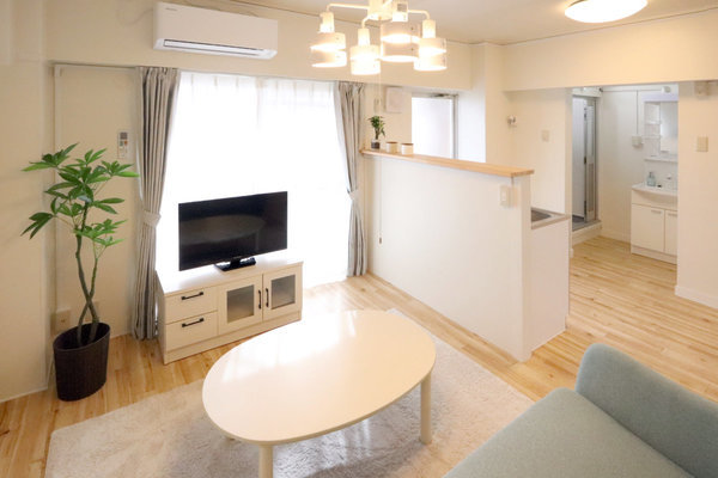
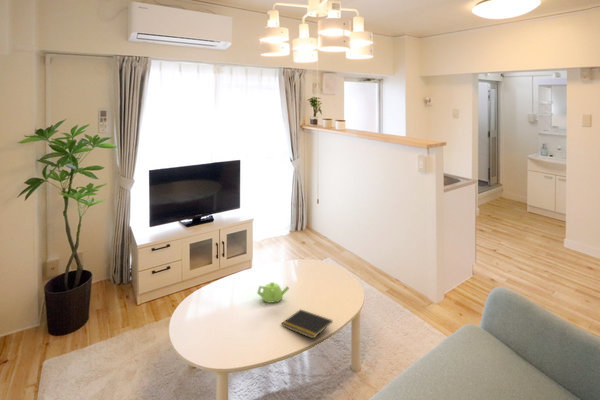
+ notepad (306, 322)
+ teapot (273, 291)
